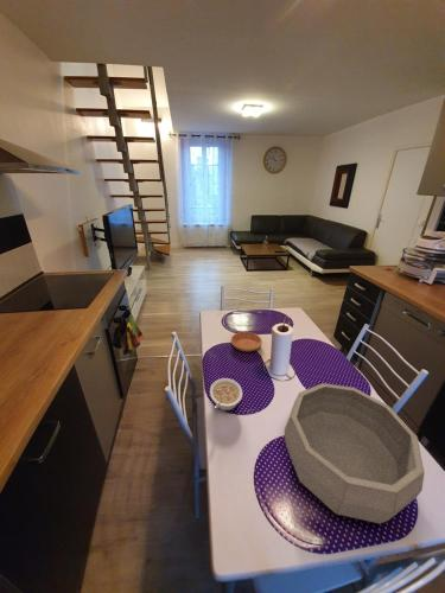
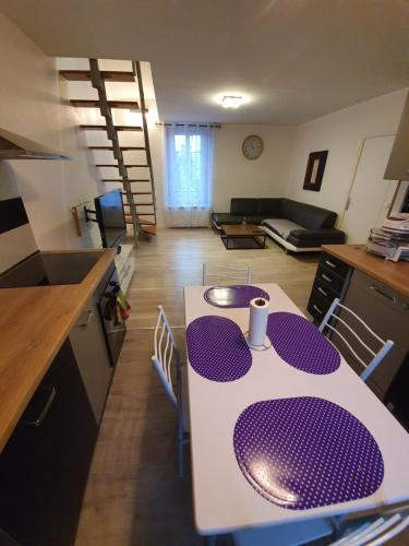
- legume (225, 396)
- saucer (246, 342)
- decorative bowl (345, 445)
